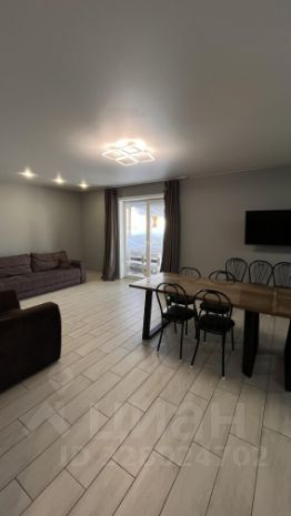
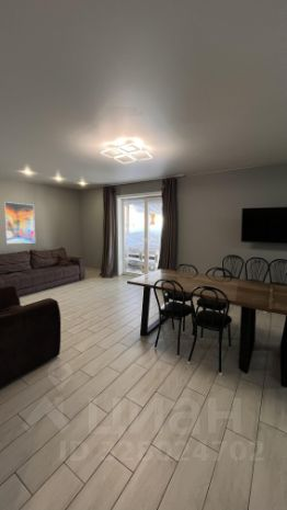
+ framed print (20, 223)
